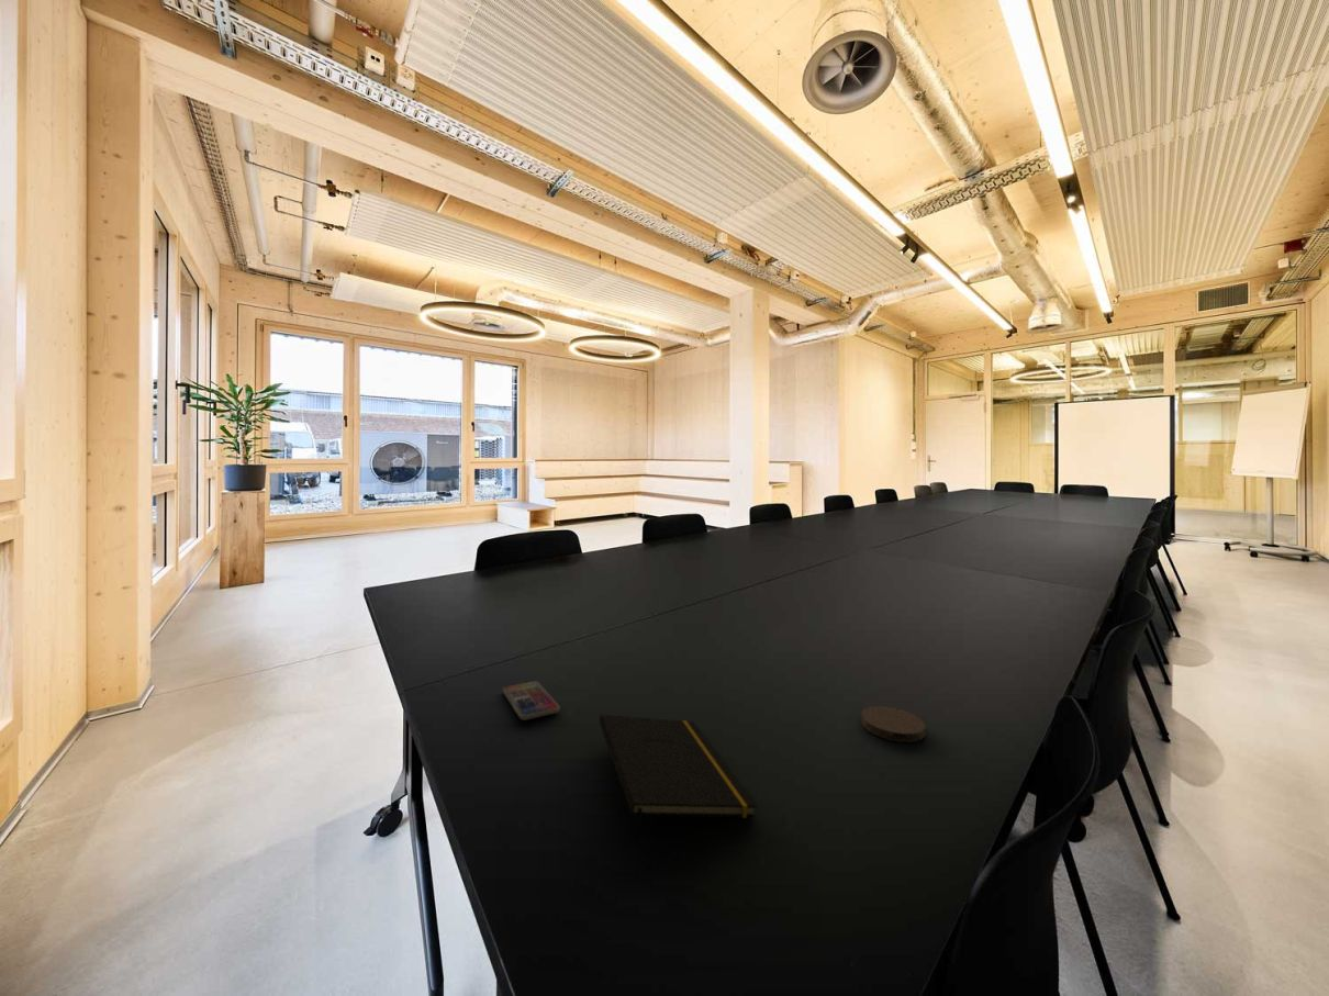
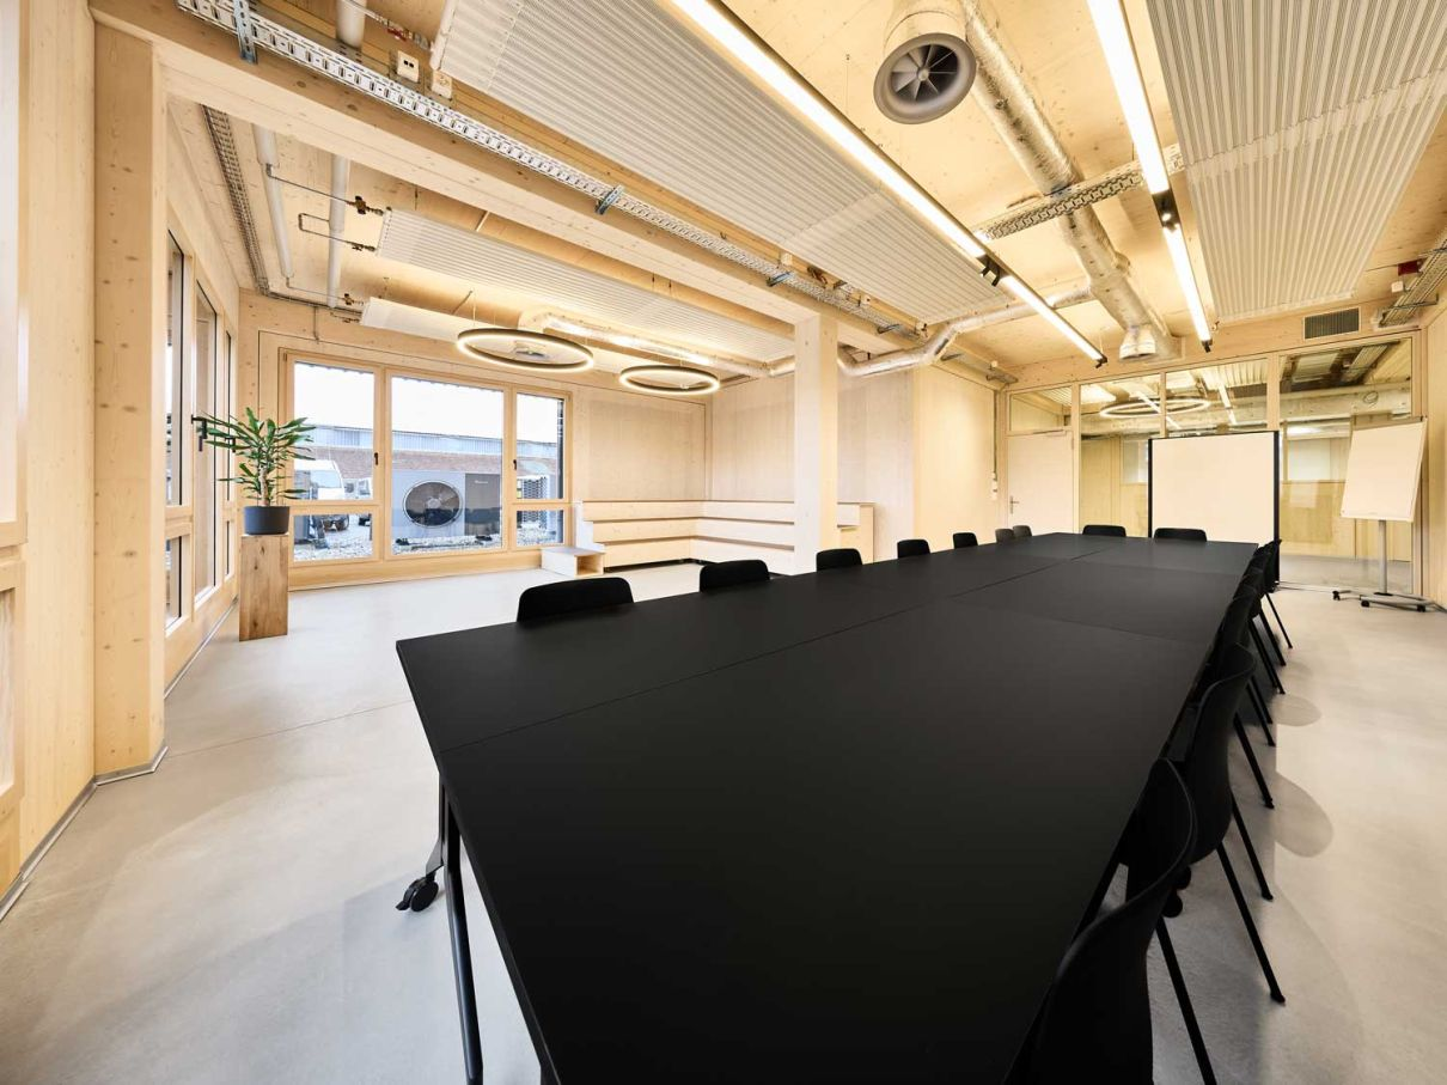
- smartphone (529, 698)
- coaster (892, 723)
- notepad (668, 759)
